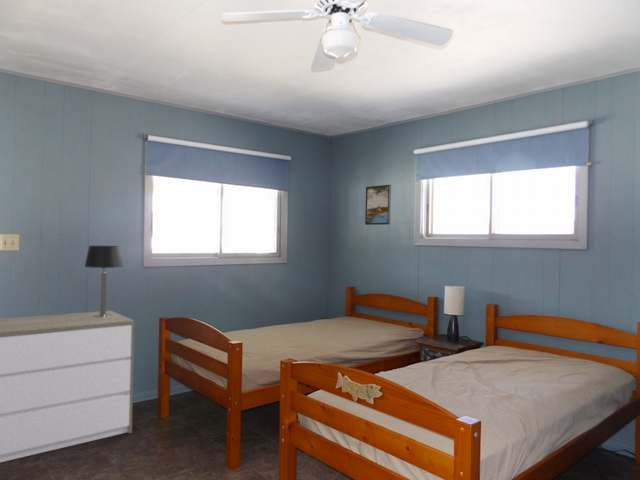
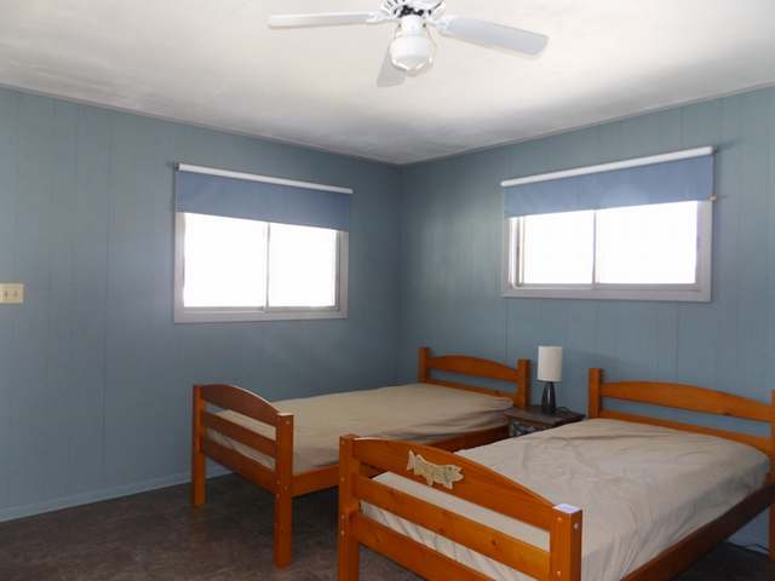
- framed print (377, 205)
- table lamp (103, 280)
- dresser (58, 377)
